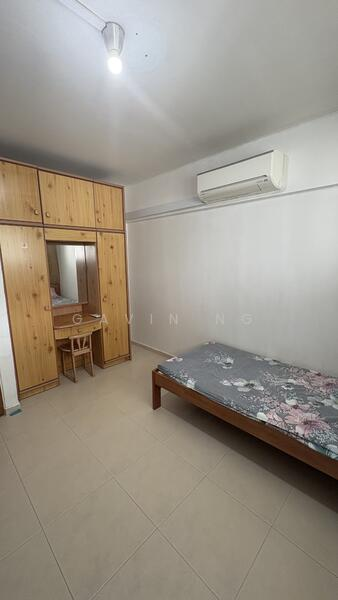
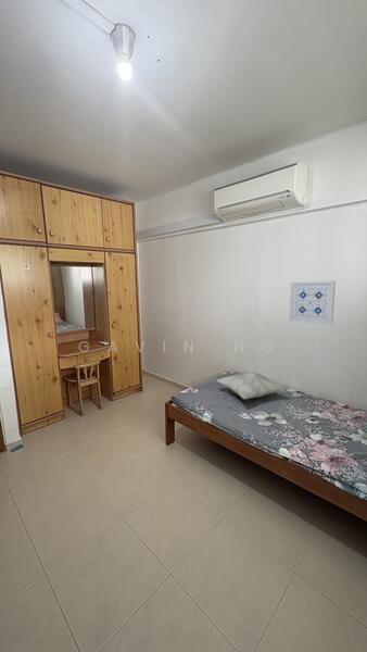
+ wall art (311, 302)
+ decorative pillow (249, 384)
